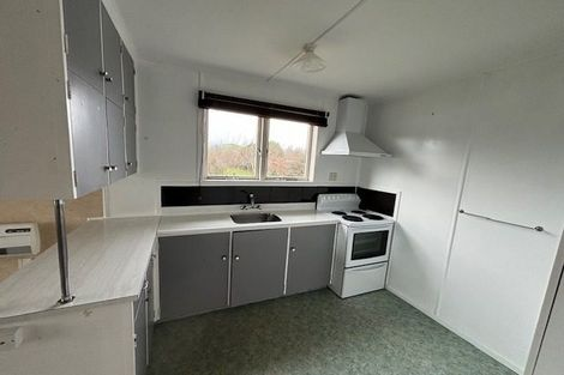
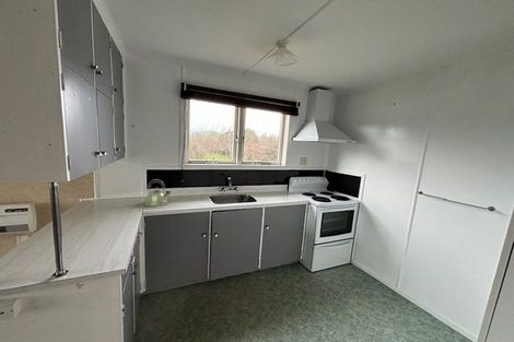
+ kettle (157, 191)
